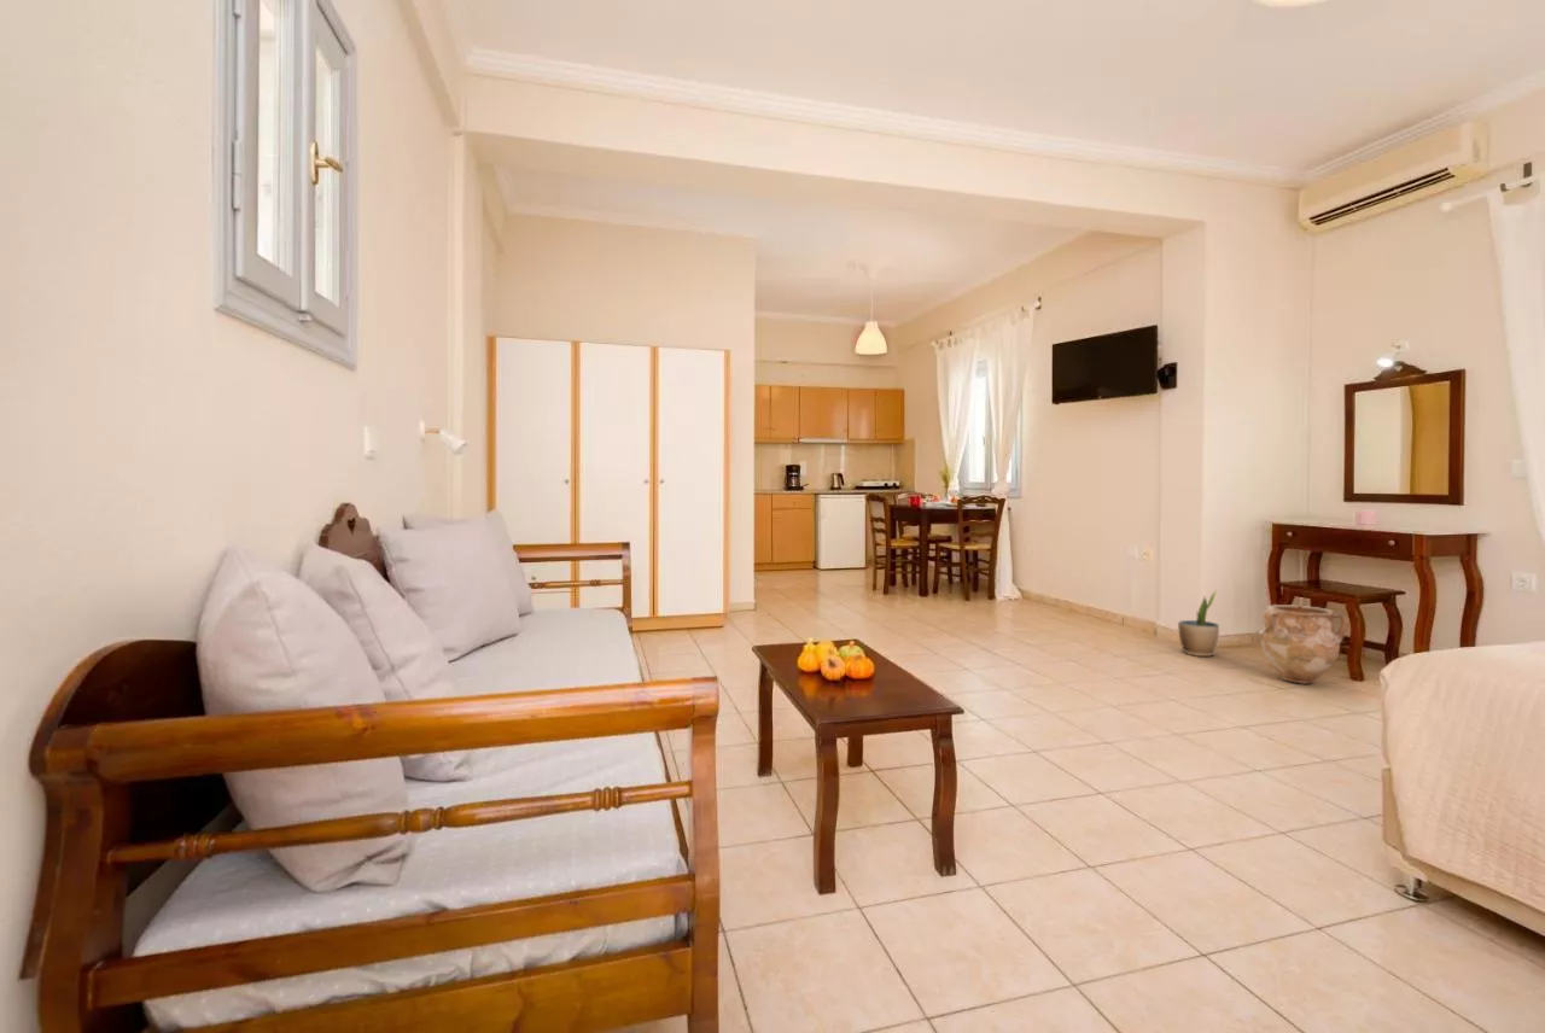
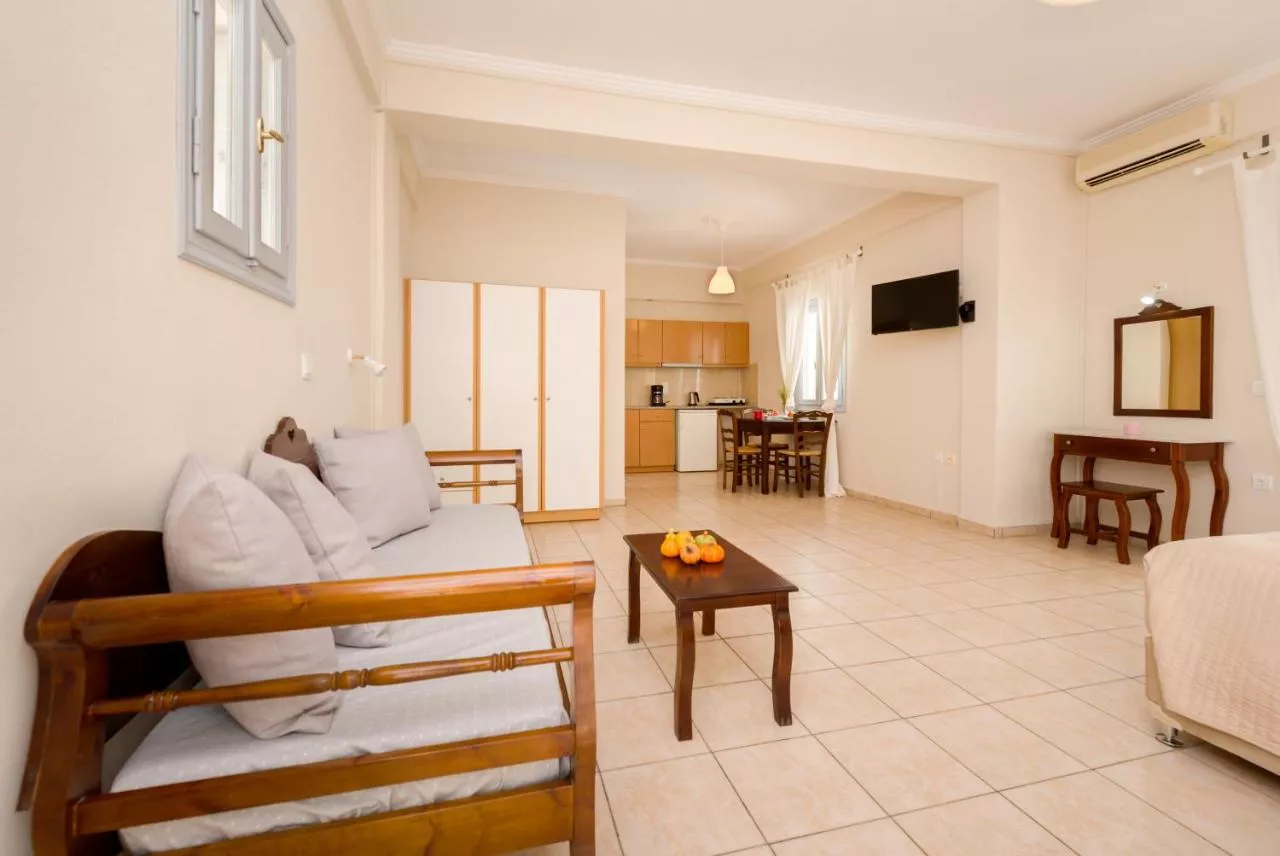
- vase (1298, 643)
- potted plant (1197, 621)
